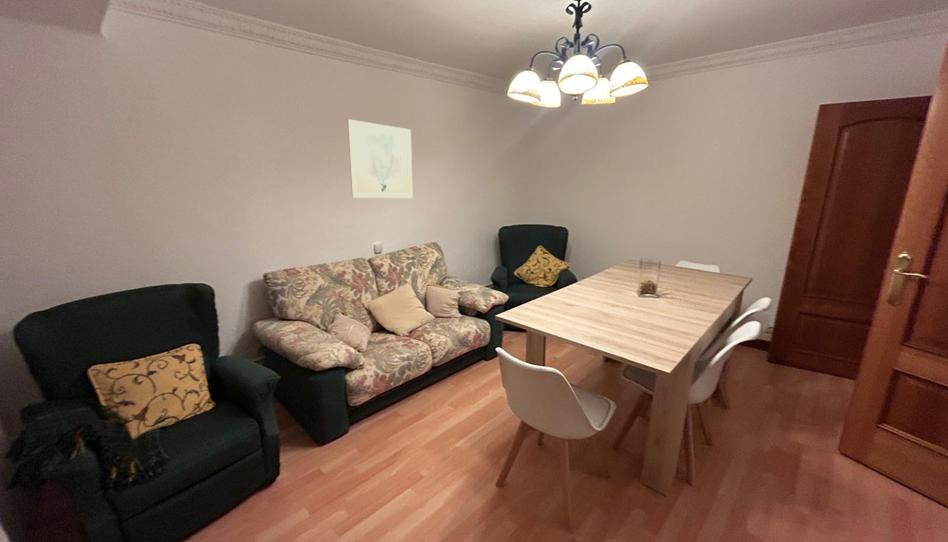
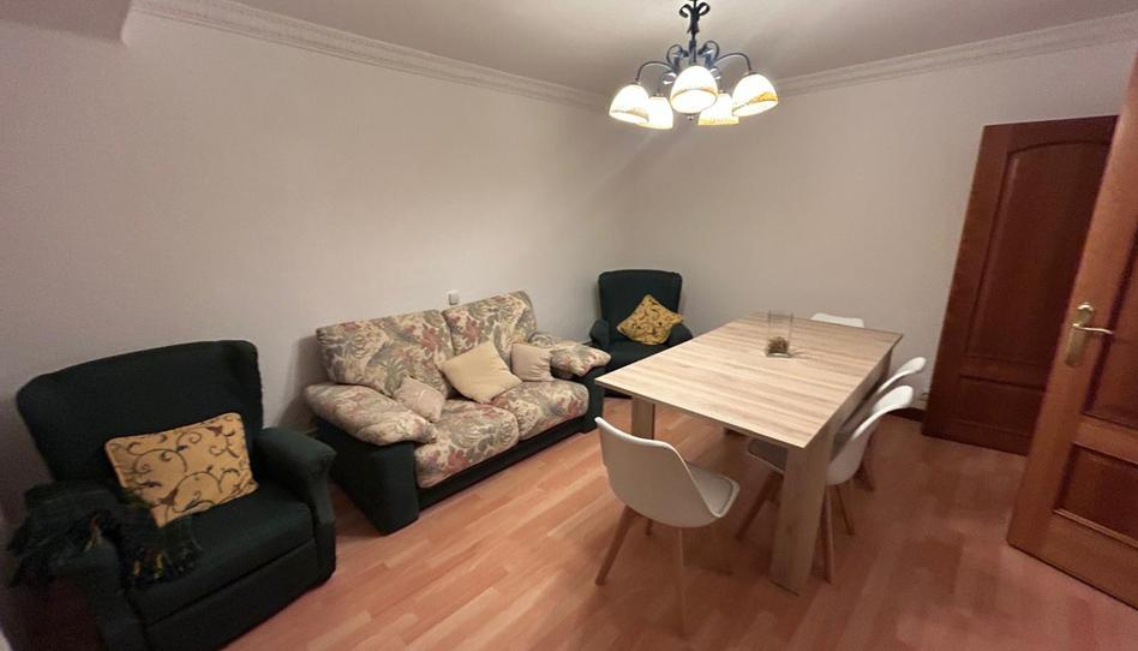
- wall art (382, 162)
